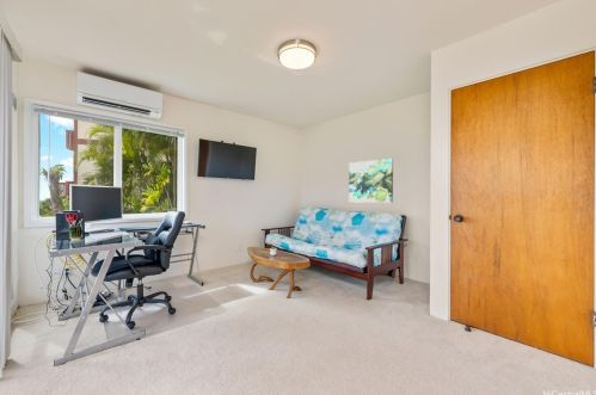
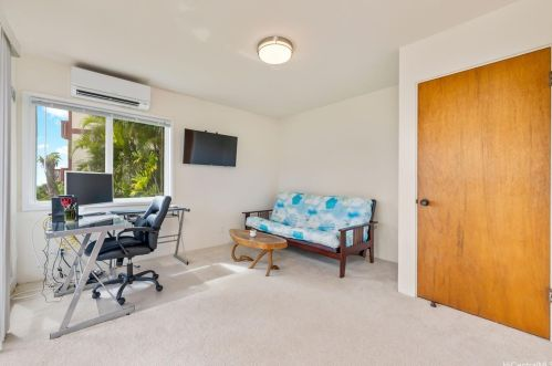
- wall art (369, 181)
